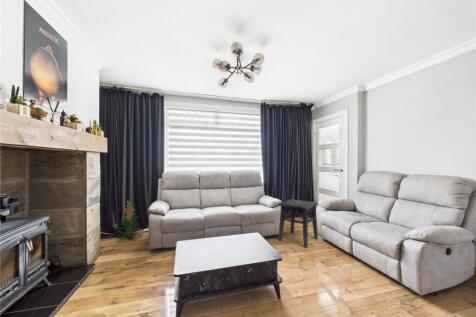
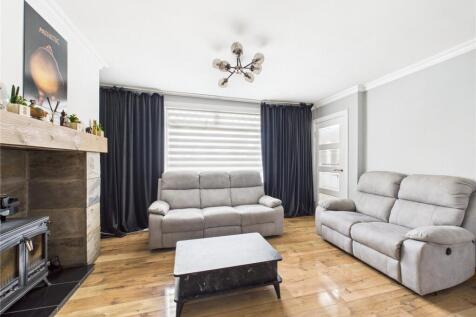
- indoor plant (129, 218)
- side table (298, 221)
